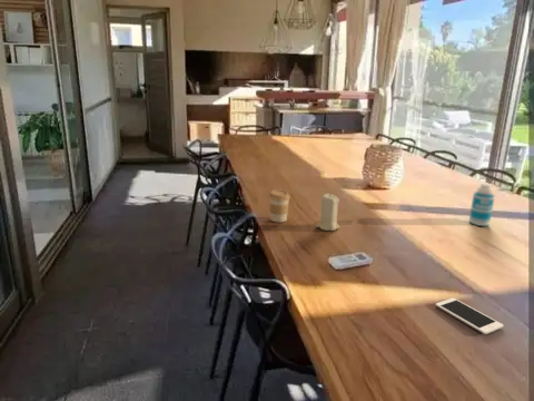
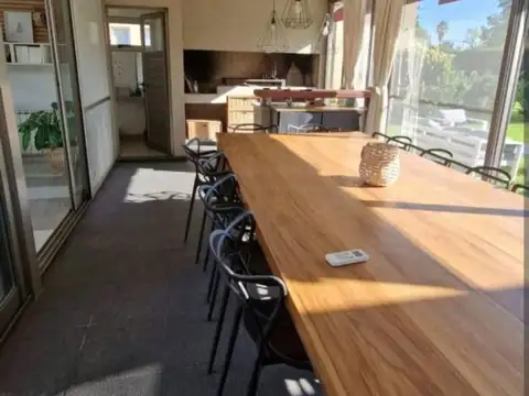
- coffee cup (278, 205)
- bottle (482, 204)
- cell phone (467, 314)
- candle (328, 211)
